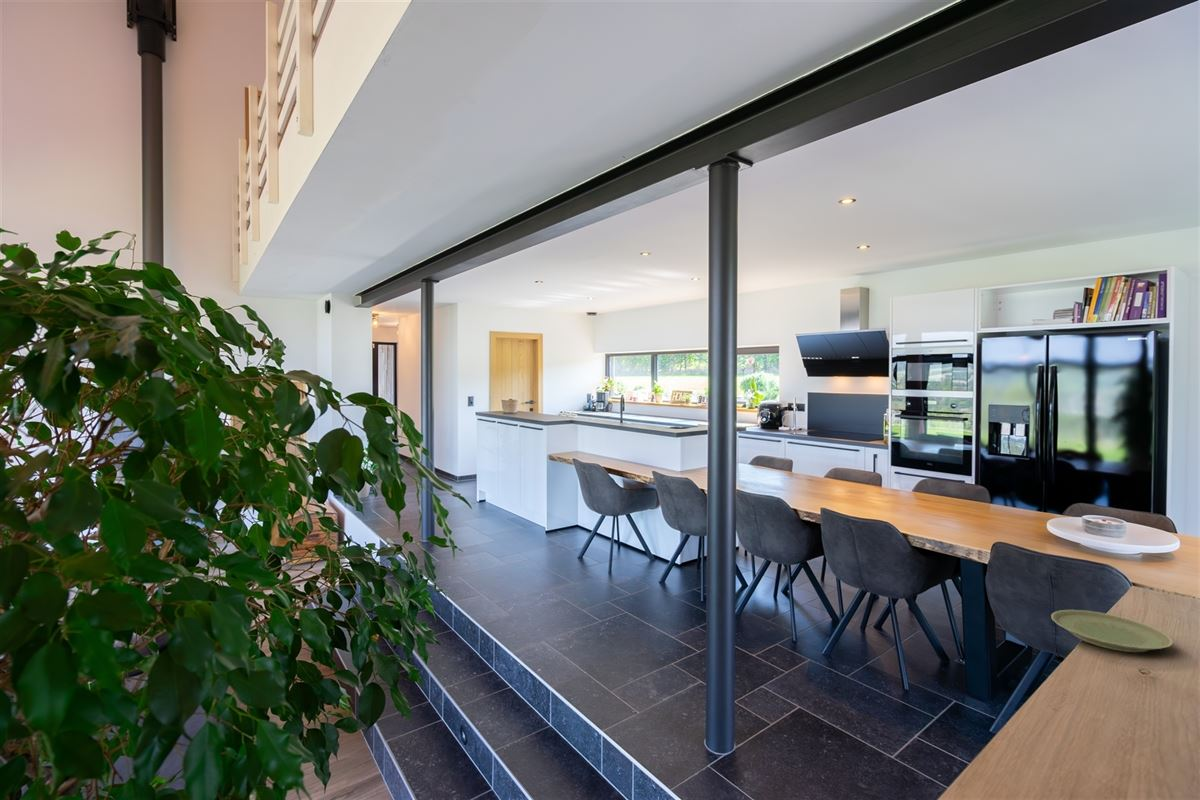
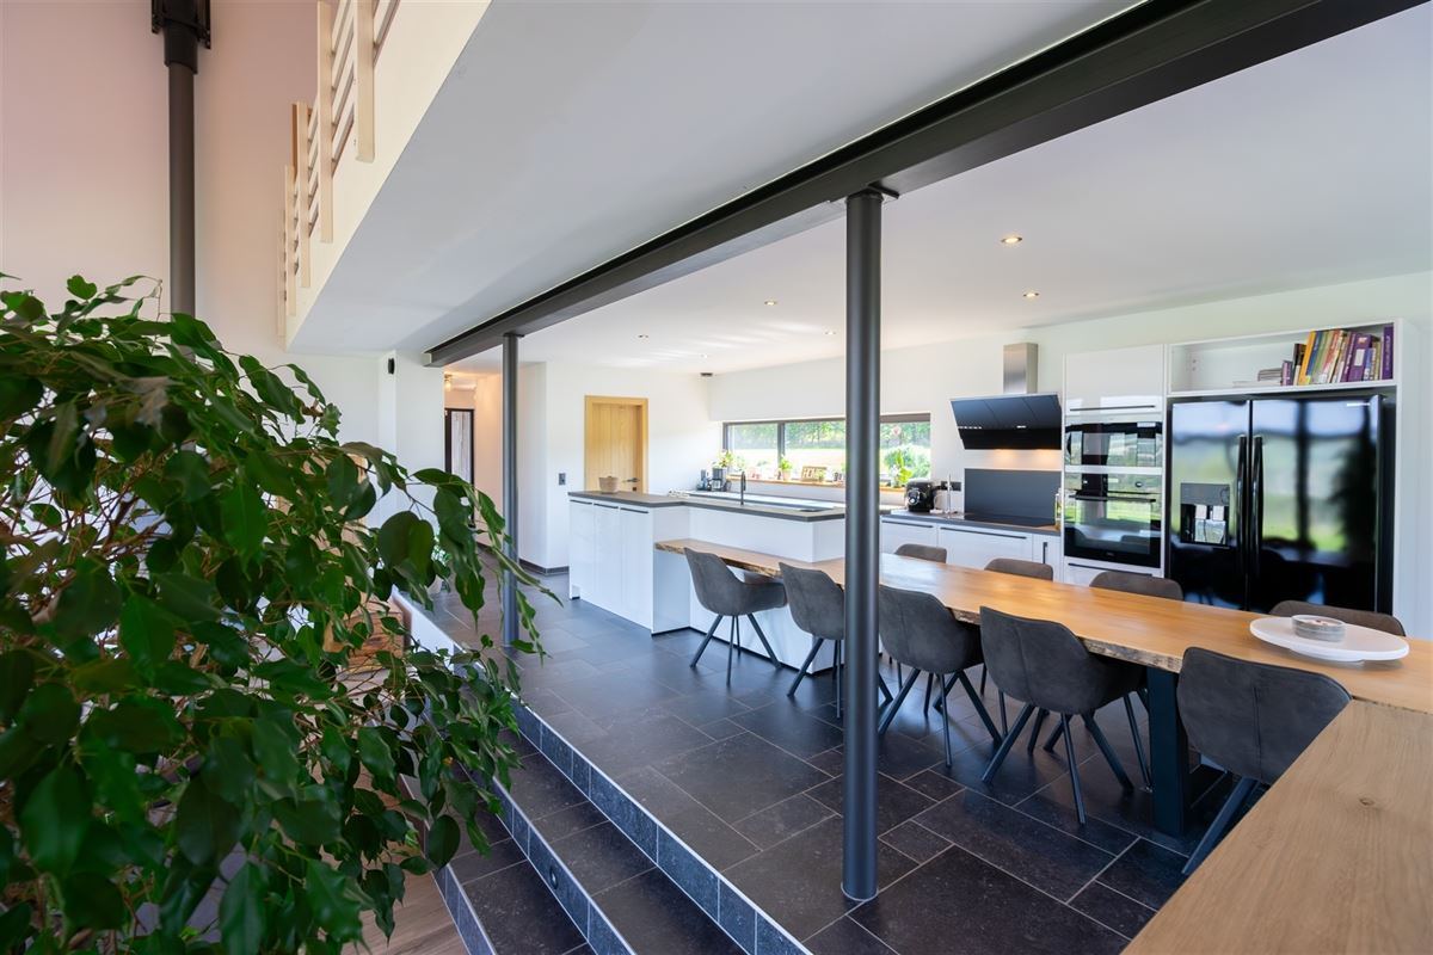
- plate (1108, 633)
